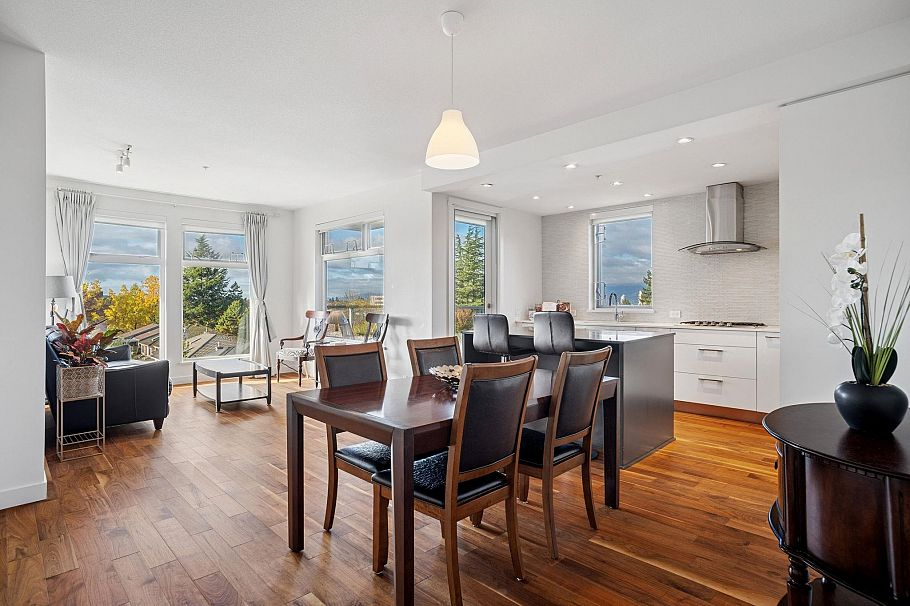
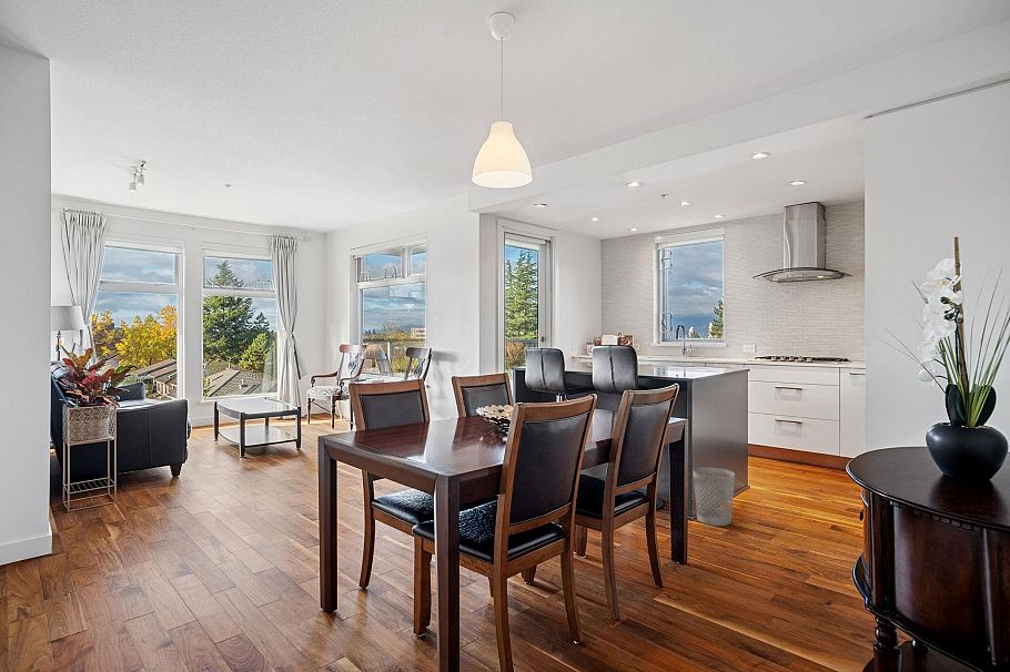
+ wastebasket (713, 496)
